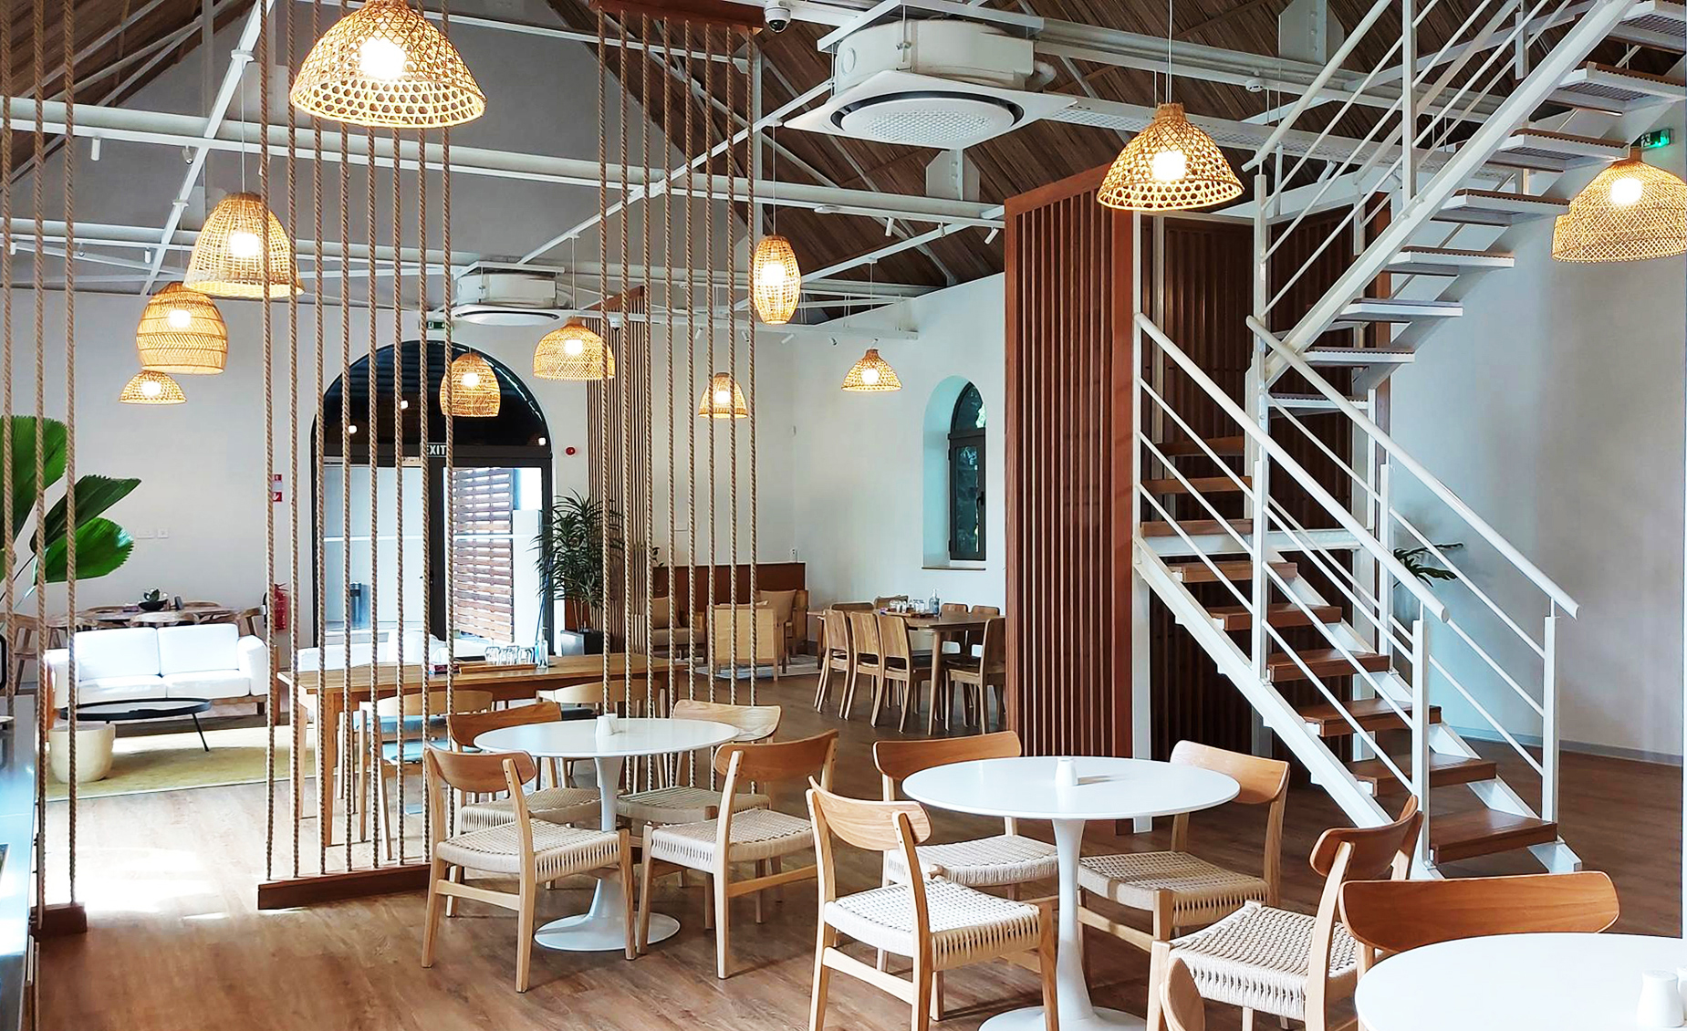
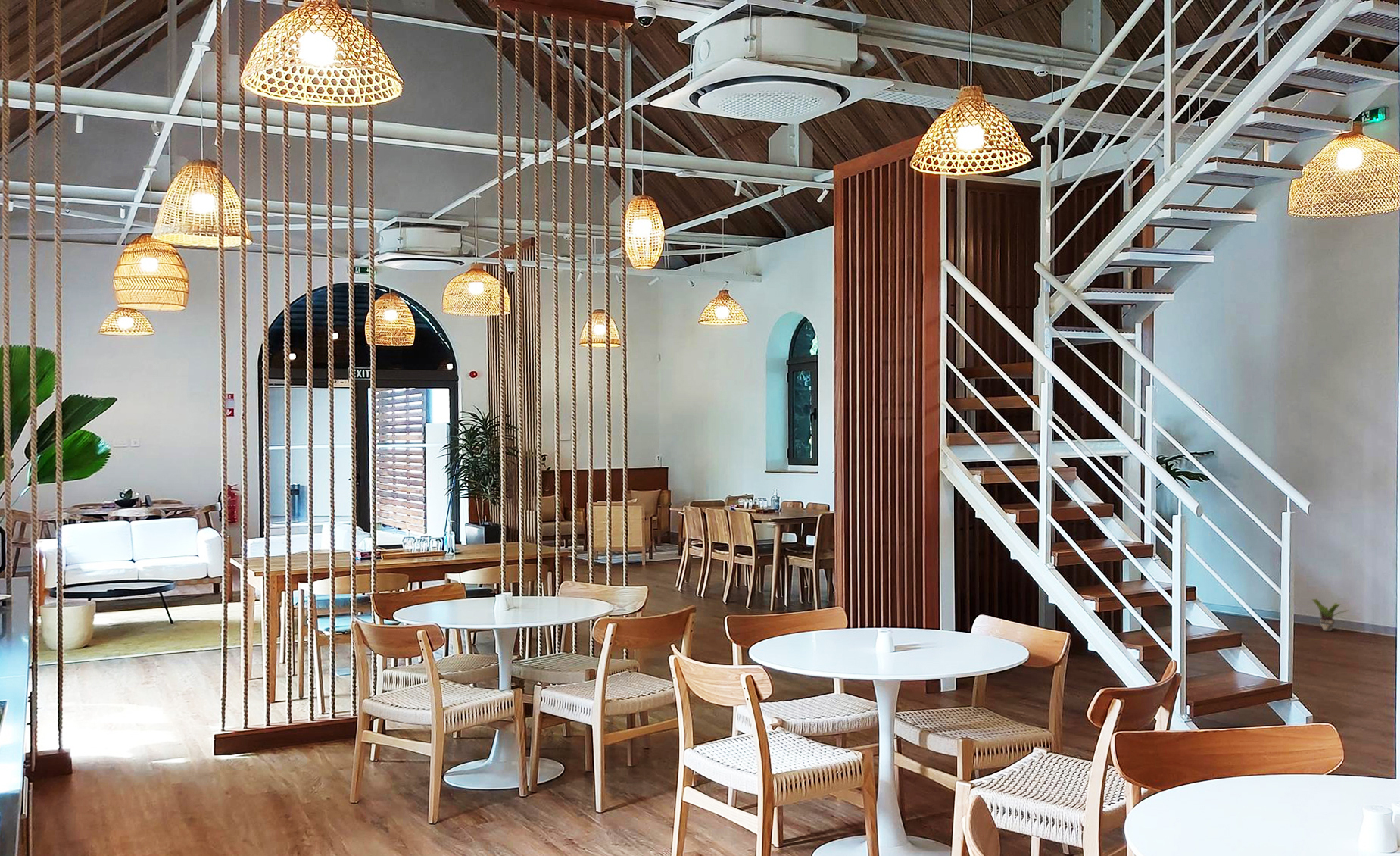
+ potted plant (1327, 615)
